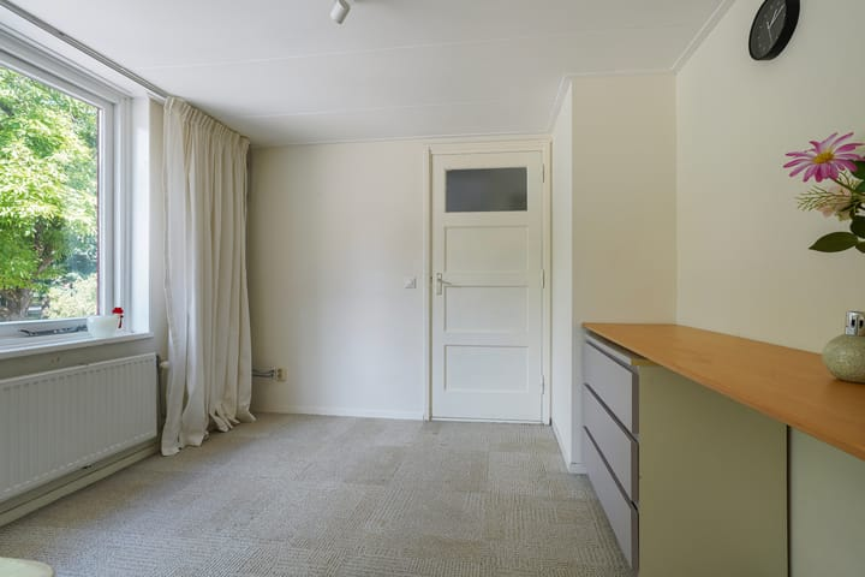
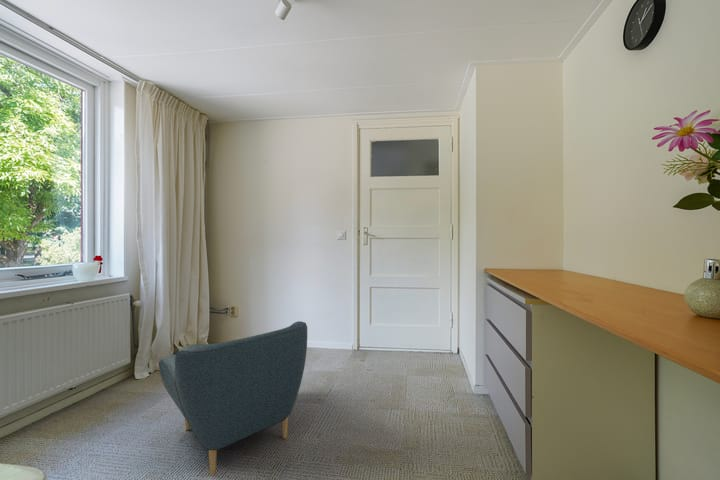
+ armchair (235, 376)
